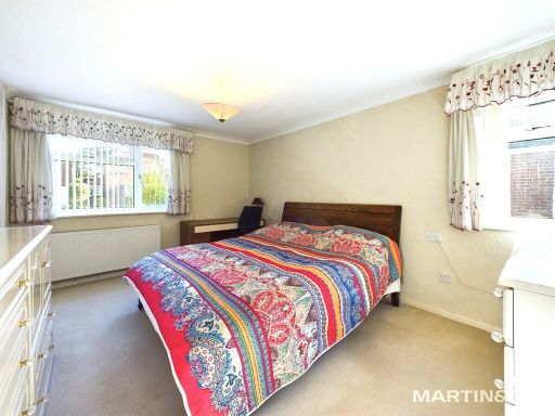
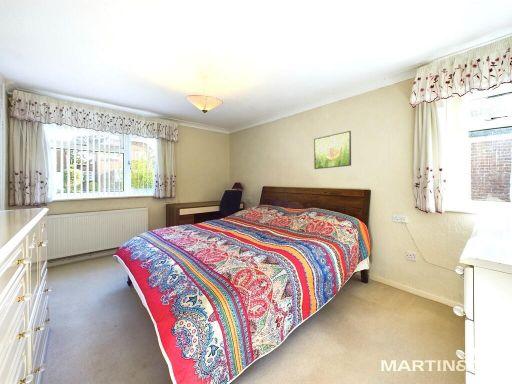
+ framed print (331, 151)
